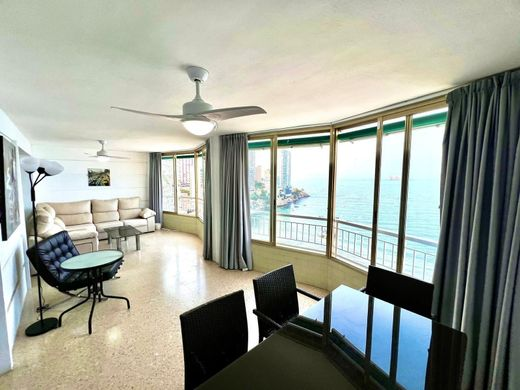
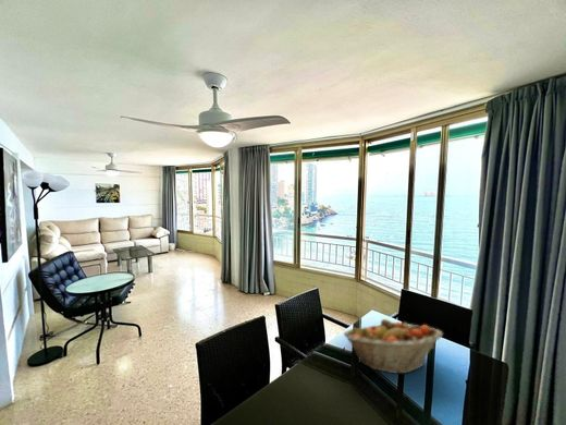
+ fruit basket (391, 340)
